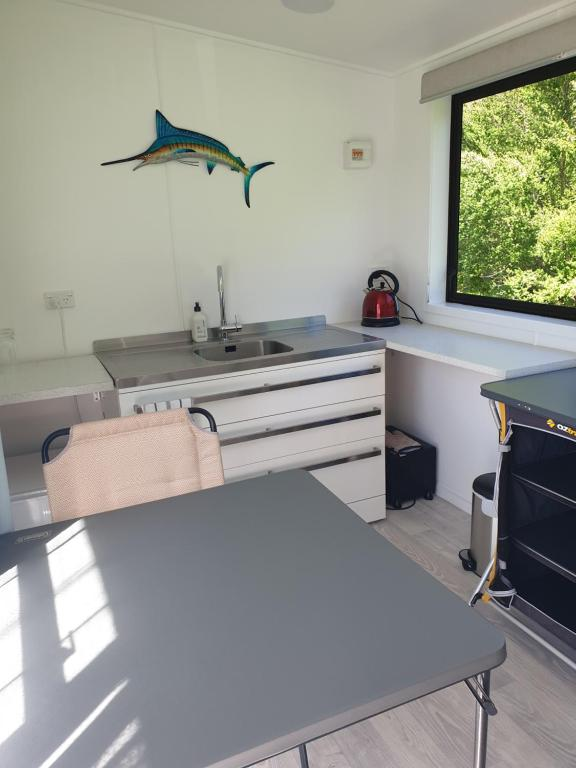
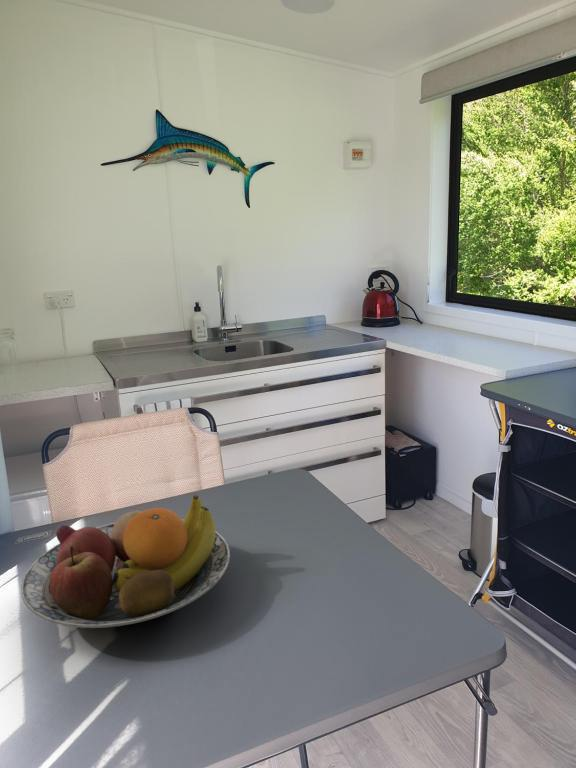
+ fruit bowl (129, 555)
